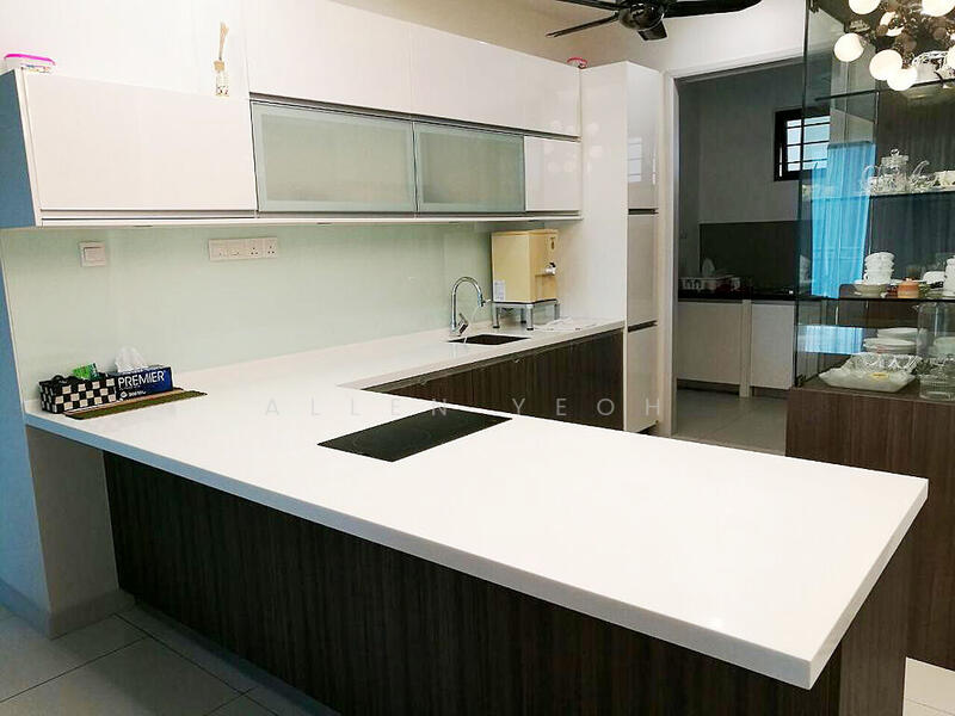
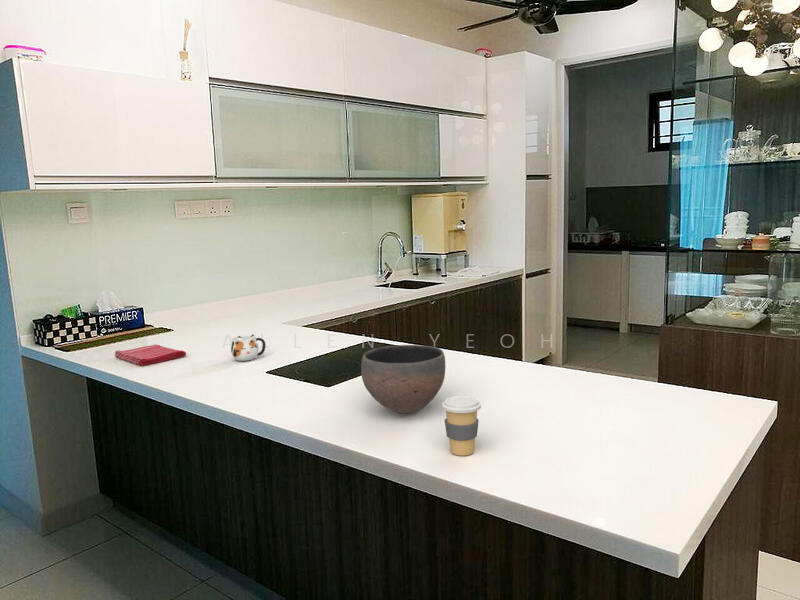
+ mug (248, 346)
+ dish towel (150, 353)
+ bowl (404, 382)
+ coffee cup (461, 426)
